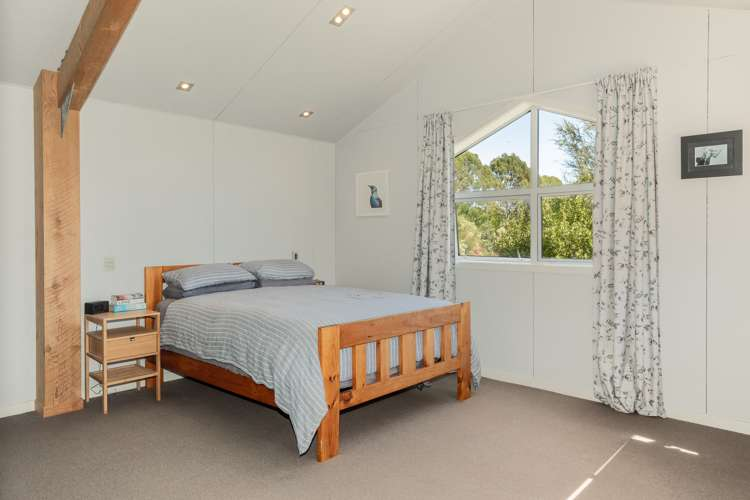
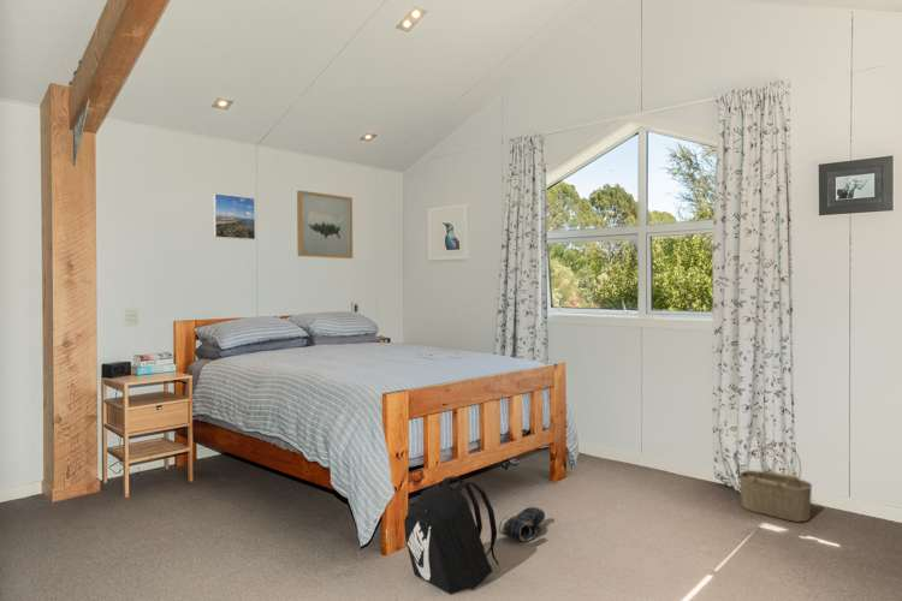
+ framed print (235, 216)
+ wicker basket (775, 478)
+ shoe (528, 522)
+ wall art (326, 225)
+ backpack (455, 525)
